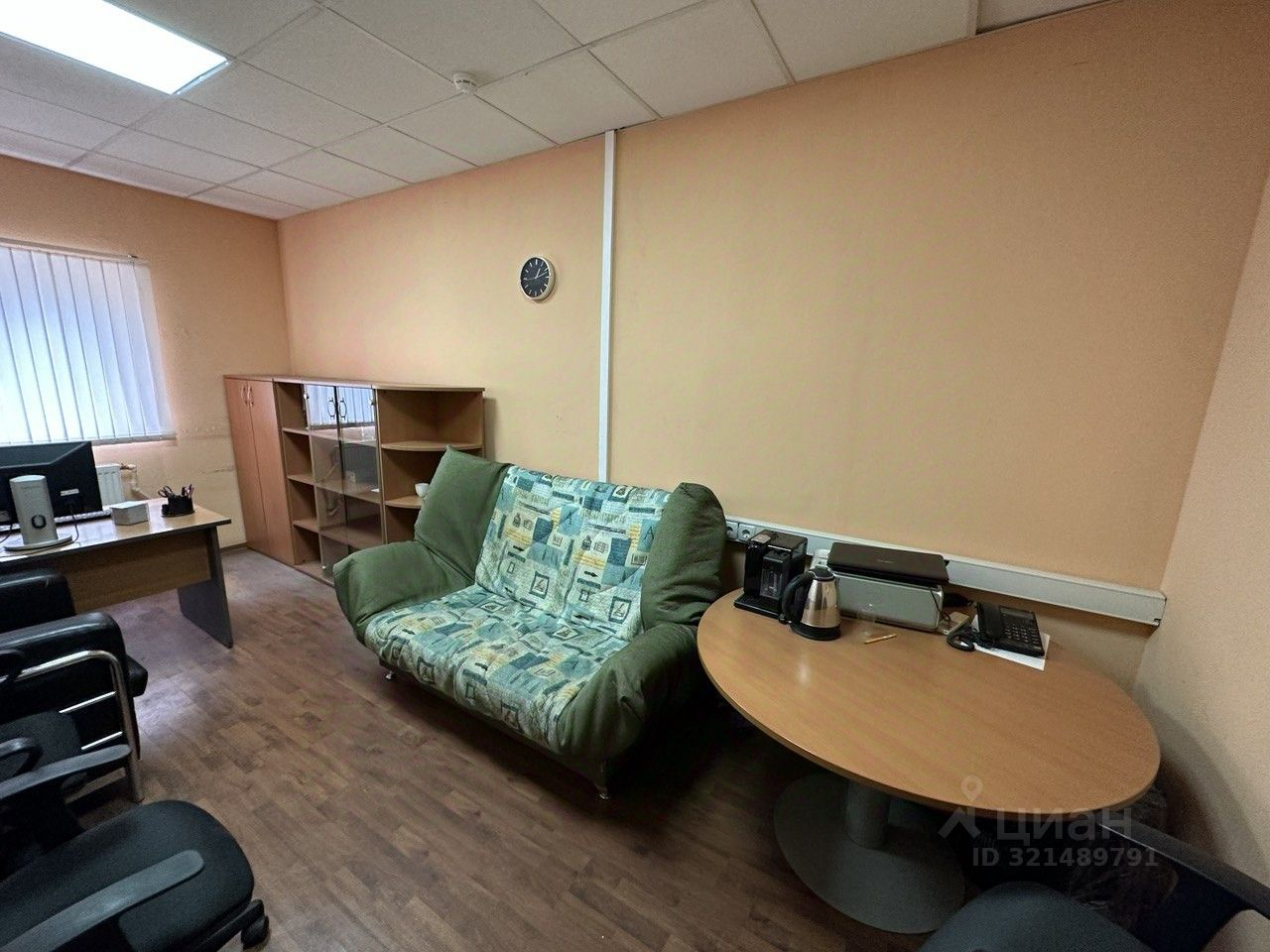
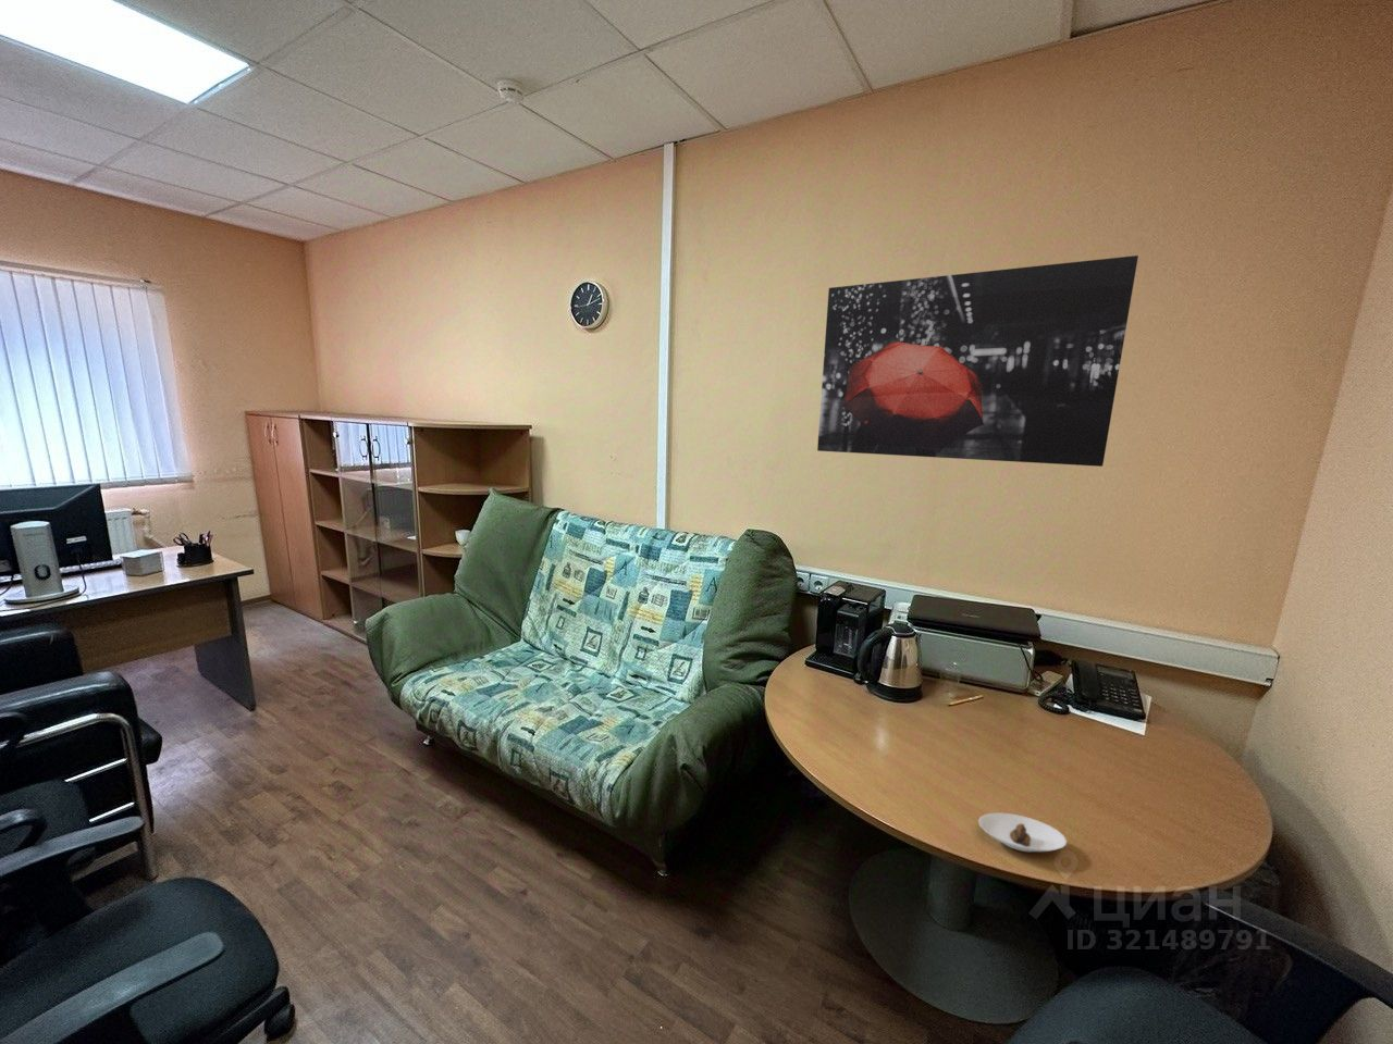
+ wall art (952, 368)
+ saucer (1020, 836)
